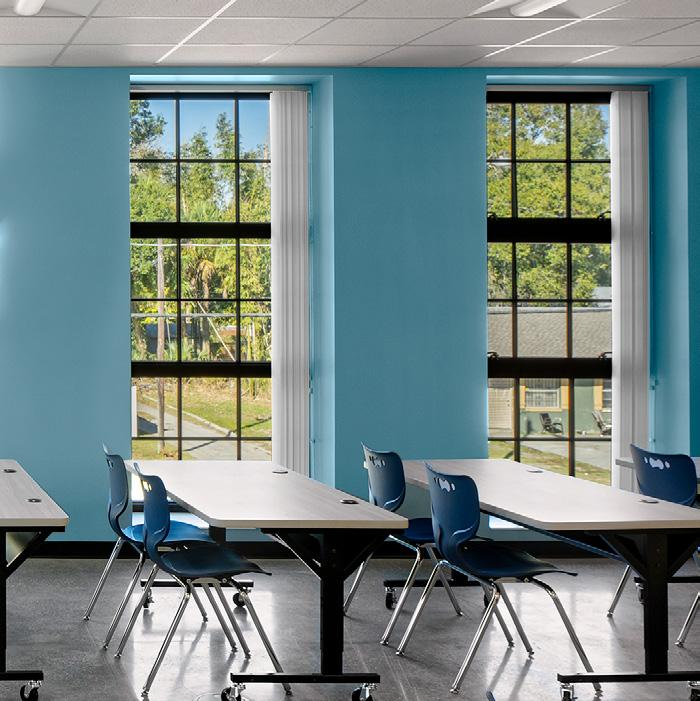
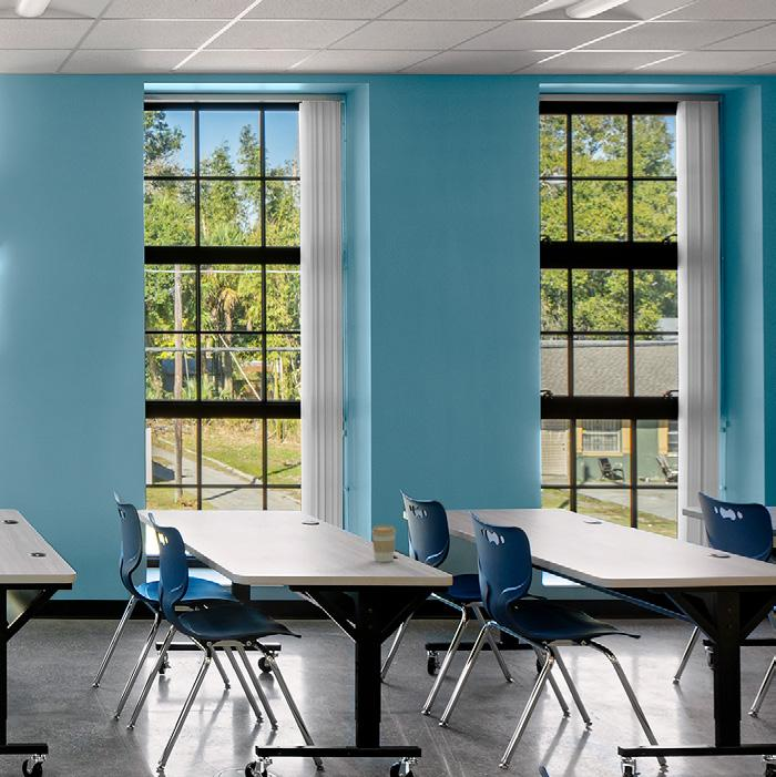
+ coffee cup (384, 543)
